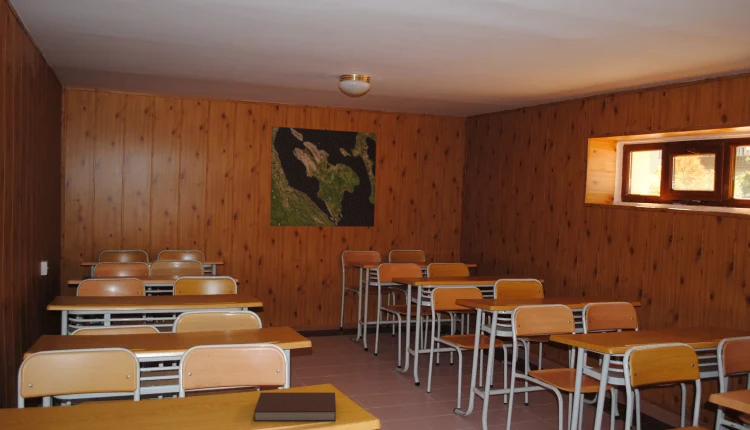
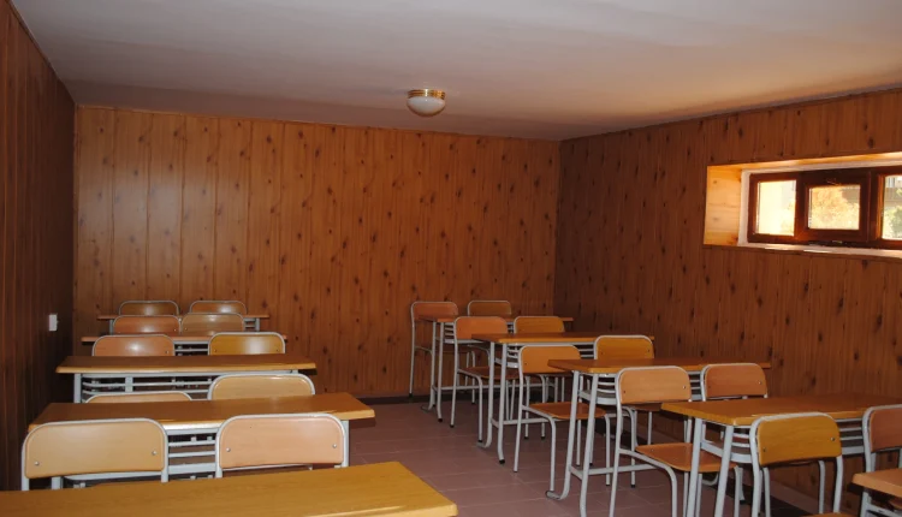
- notebook (296, 406)
- world map (324, 178)
